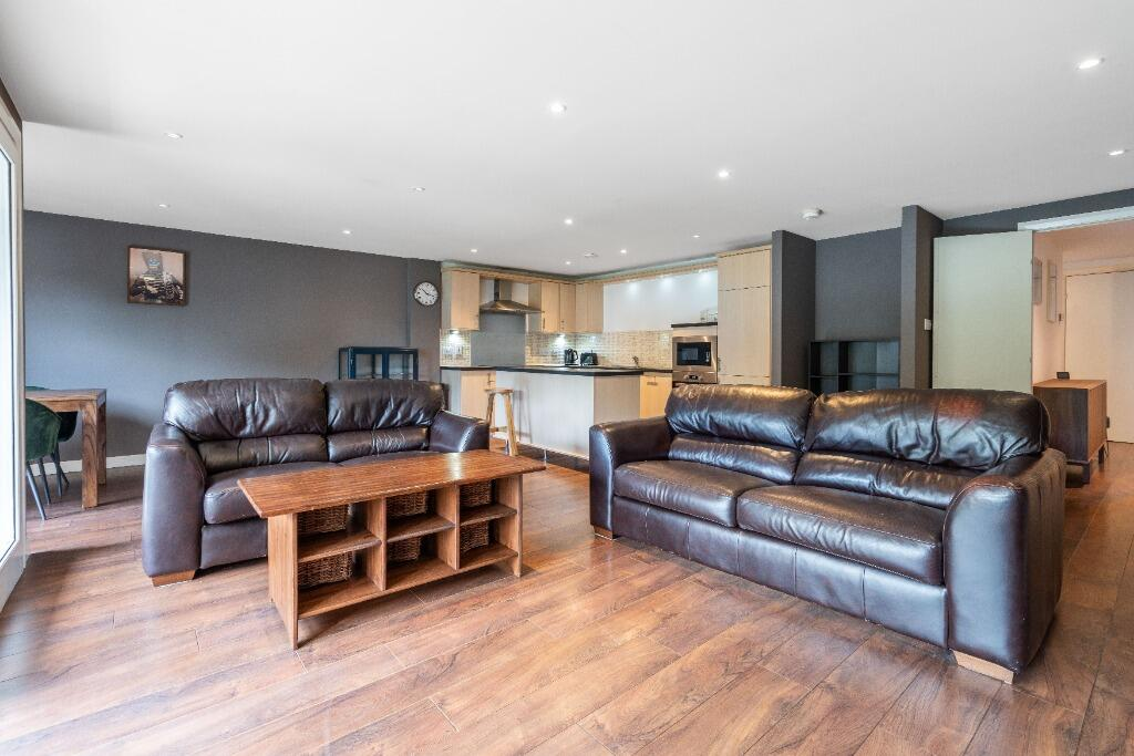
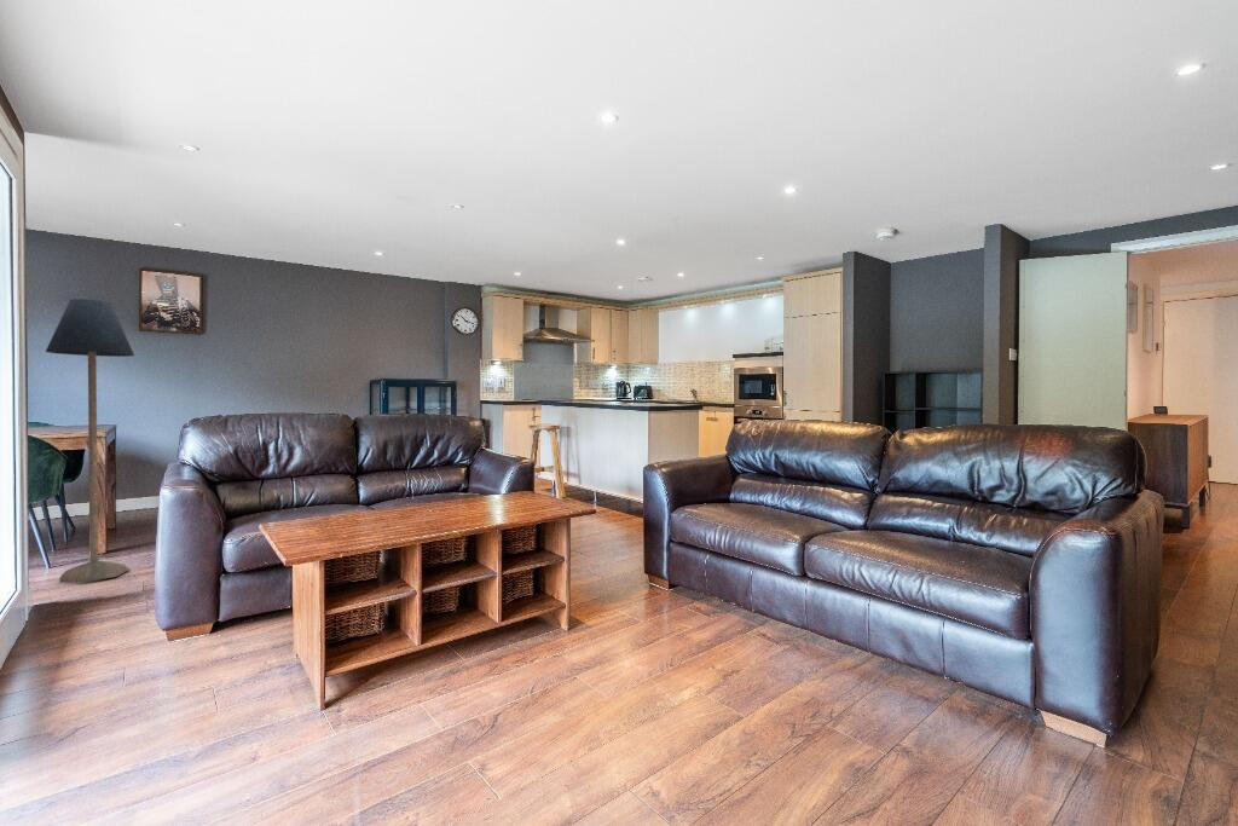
+ floor lamp (92, 438)
